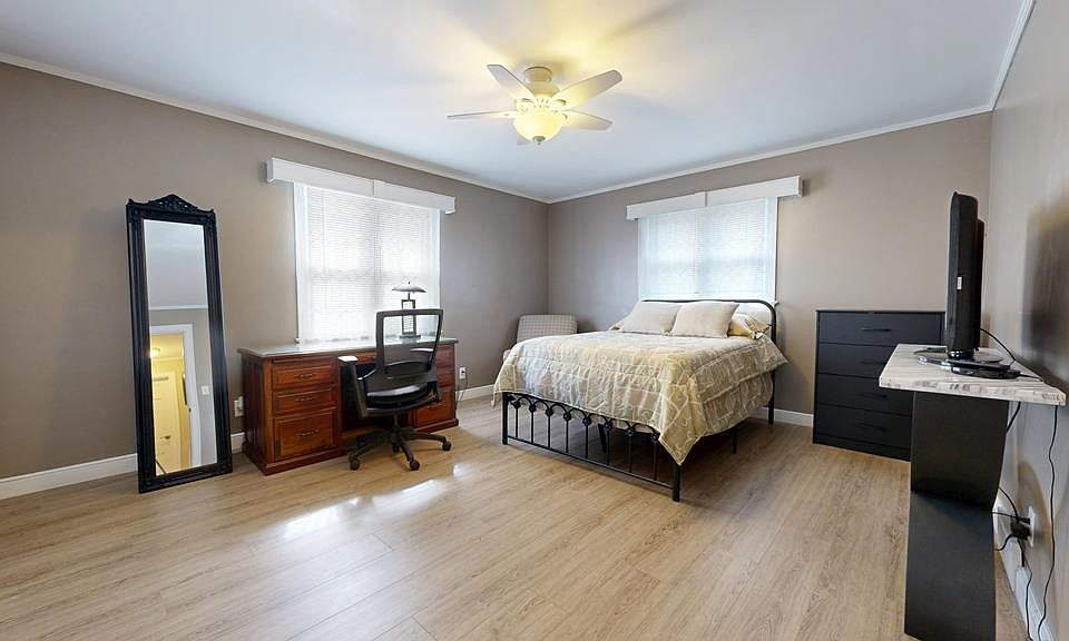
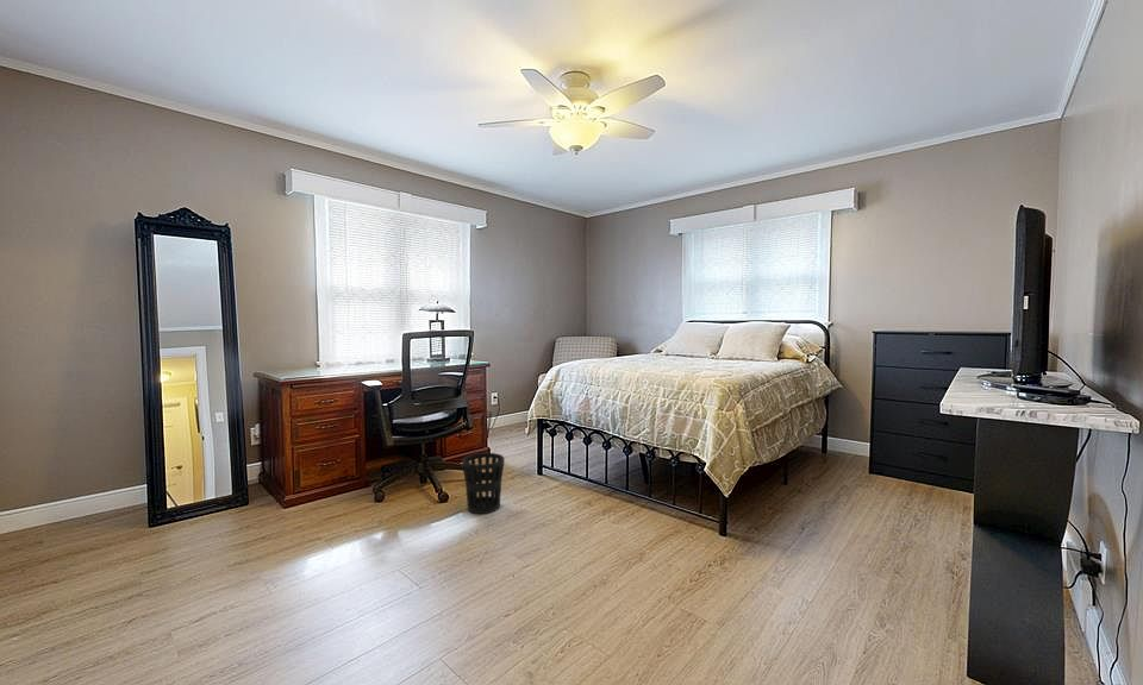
+ wastebasket (483, 483)
